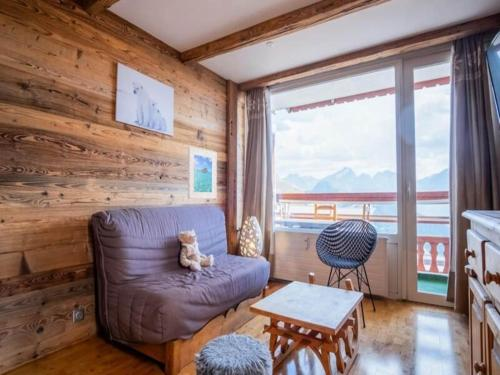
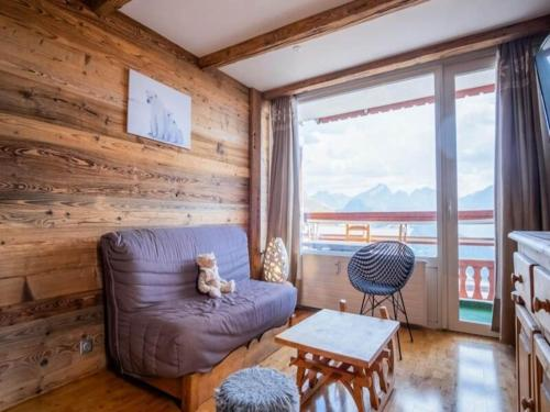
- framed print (203, 174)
